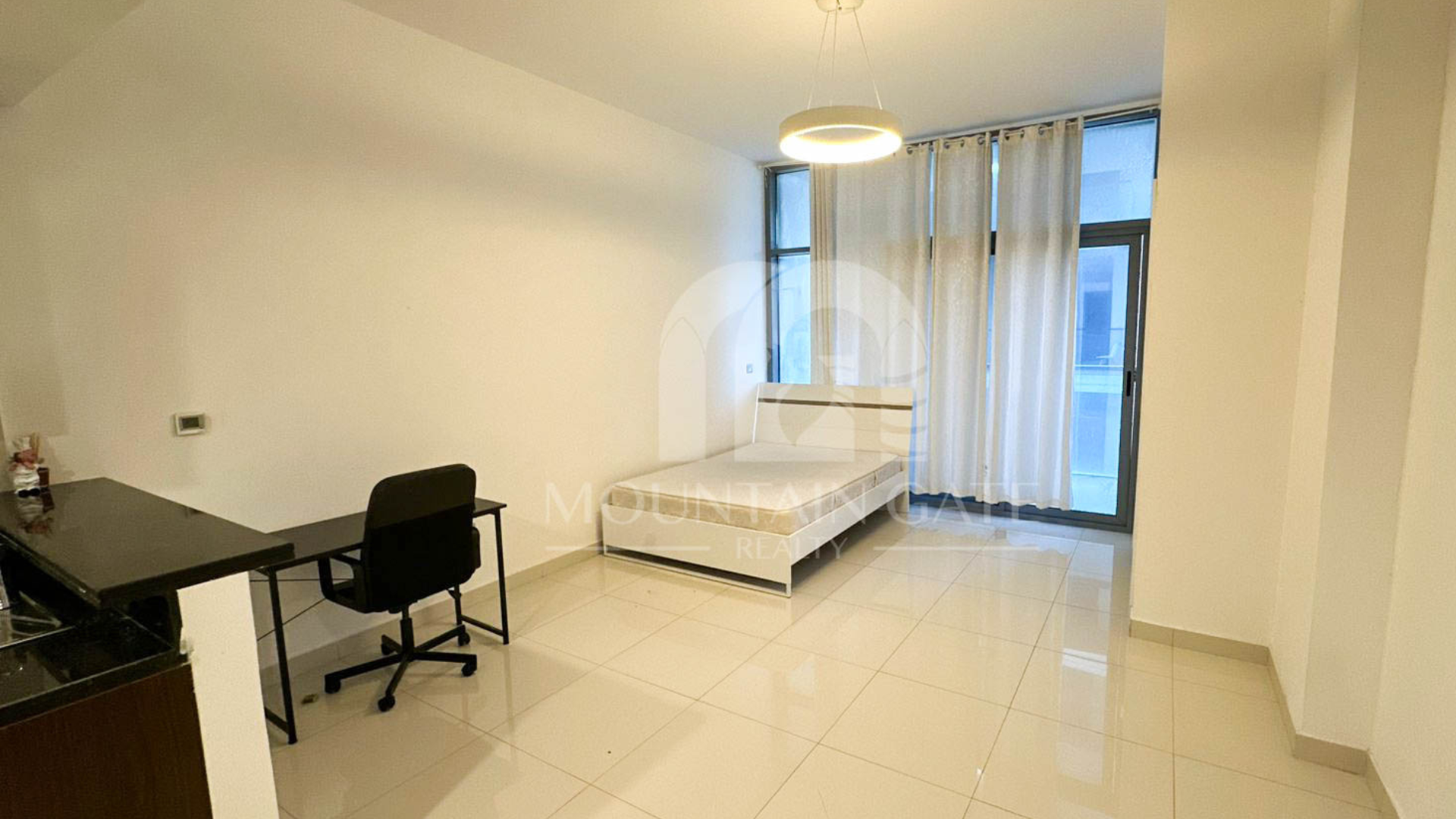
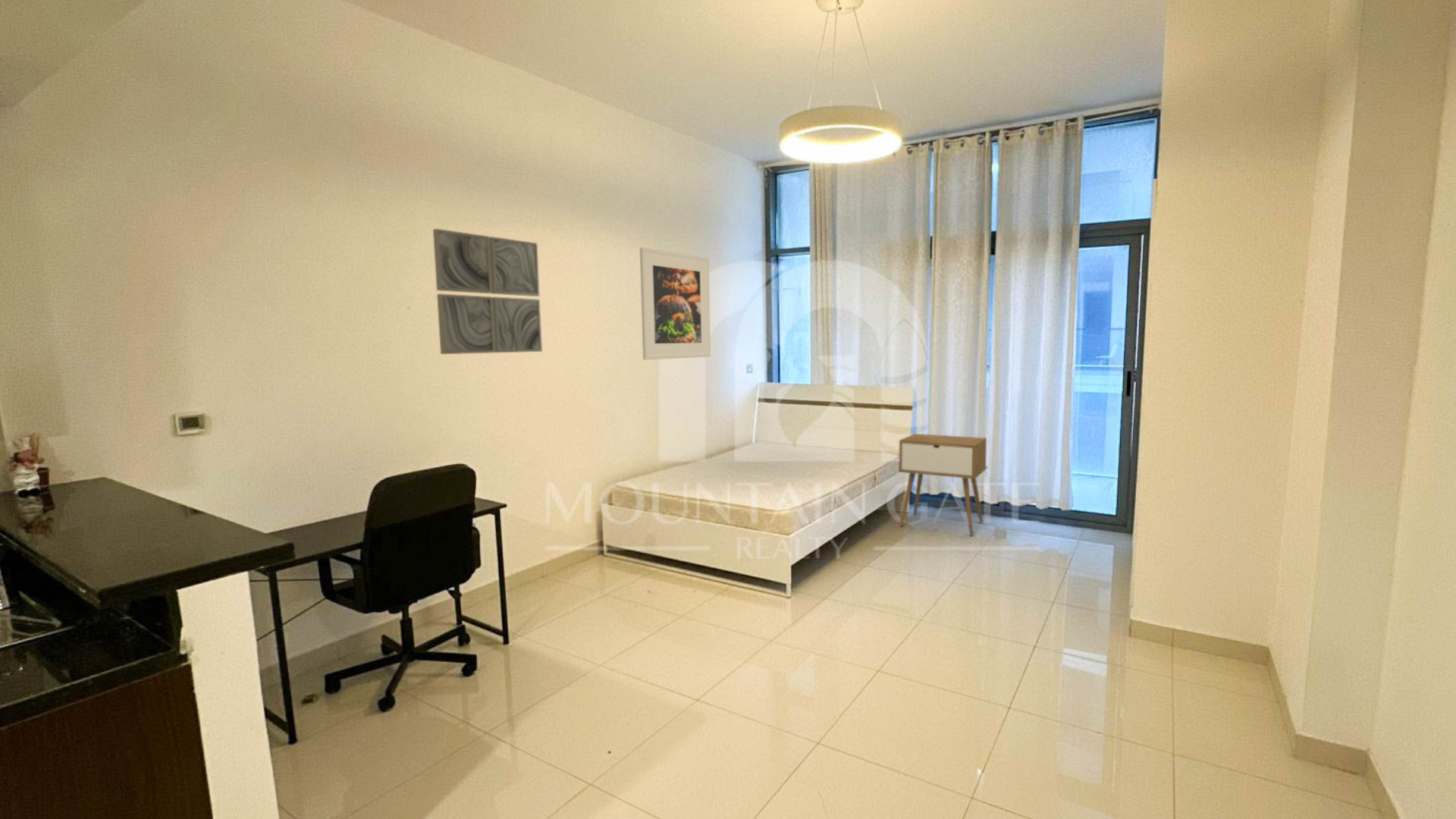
+ wall art (491, 293)
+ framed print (677, 306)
+ nightstand (942, 475)
